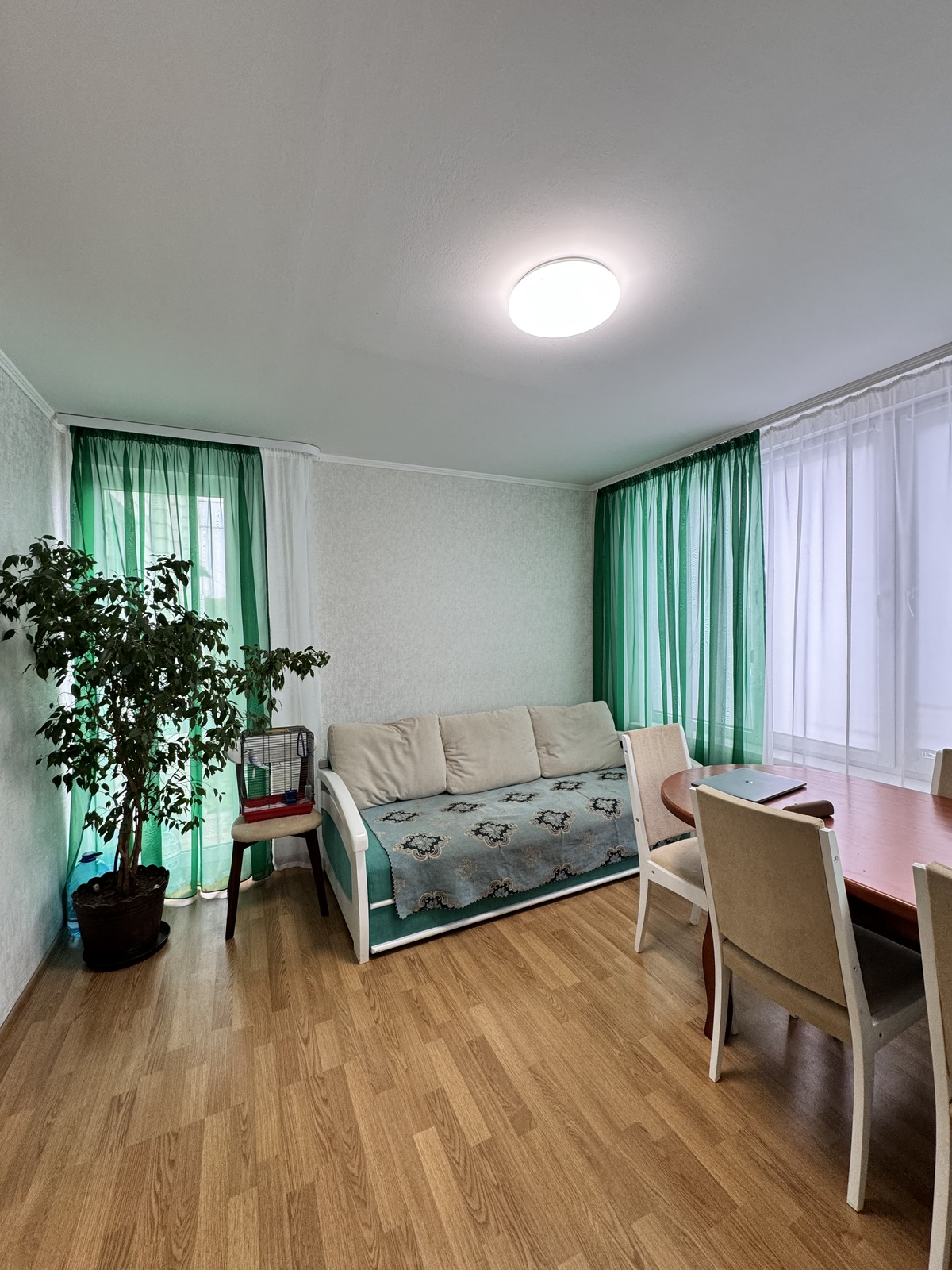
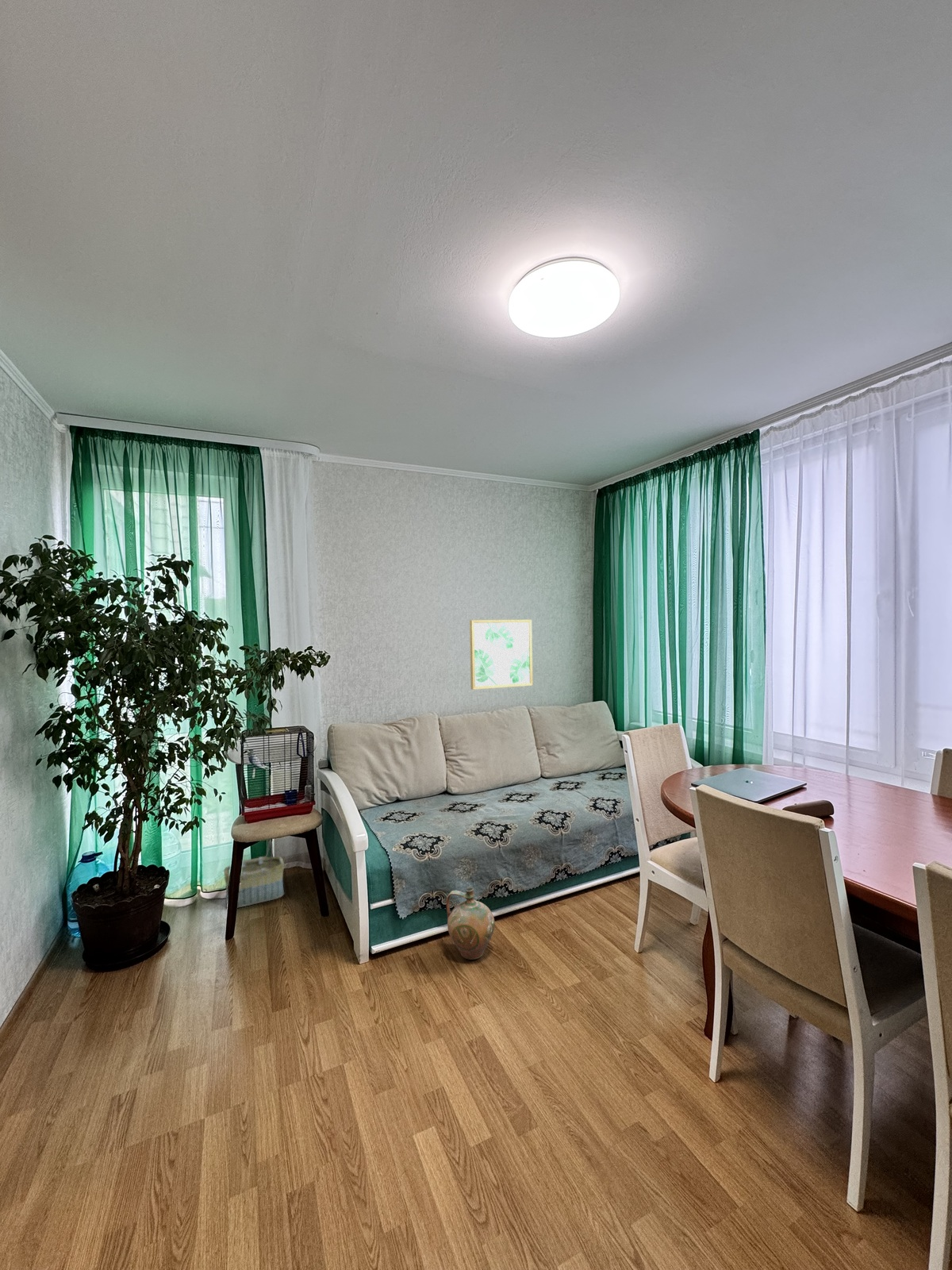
+ ceramic jug (470, 921)
+ wall art (501, 653)
+ basket (254, 862)
